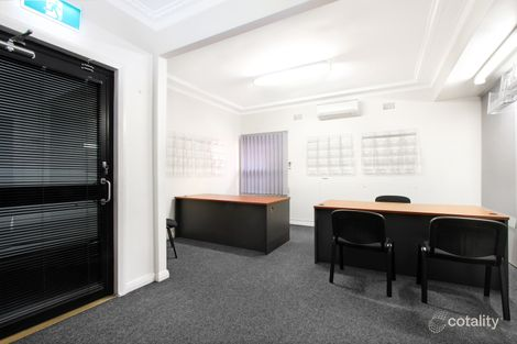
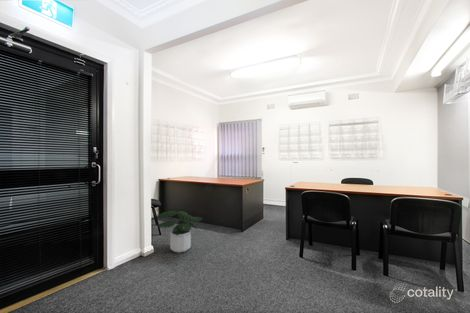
+ potted plant (182, 230)
